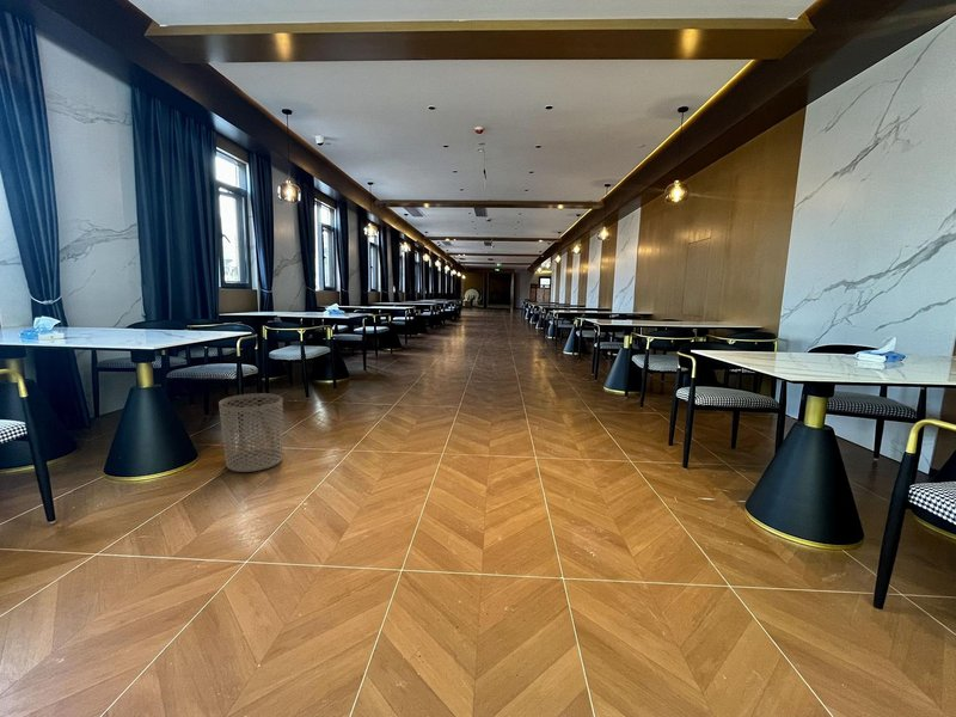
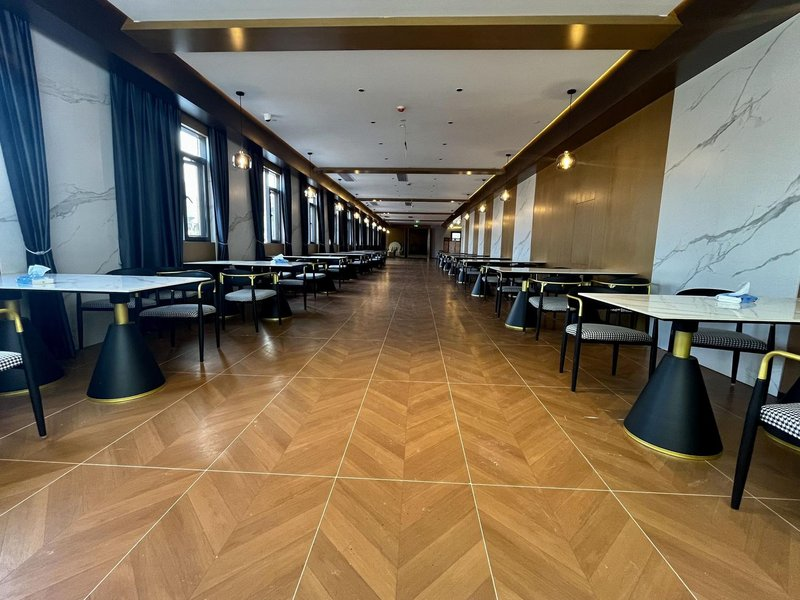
- waste bin (252, 431)
